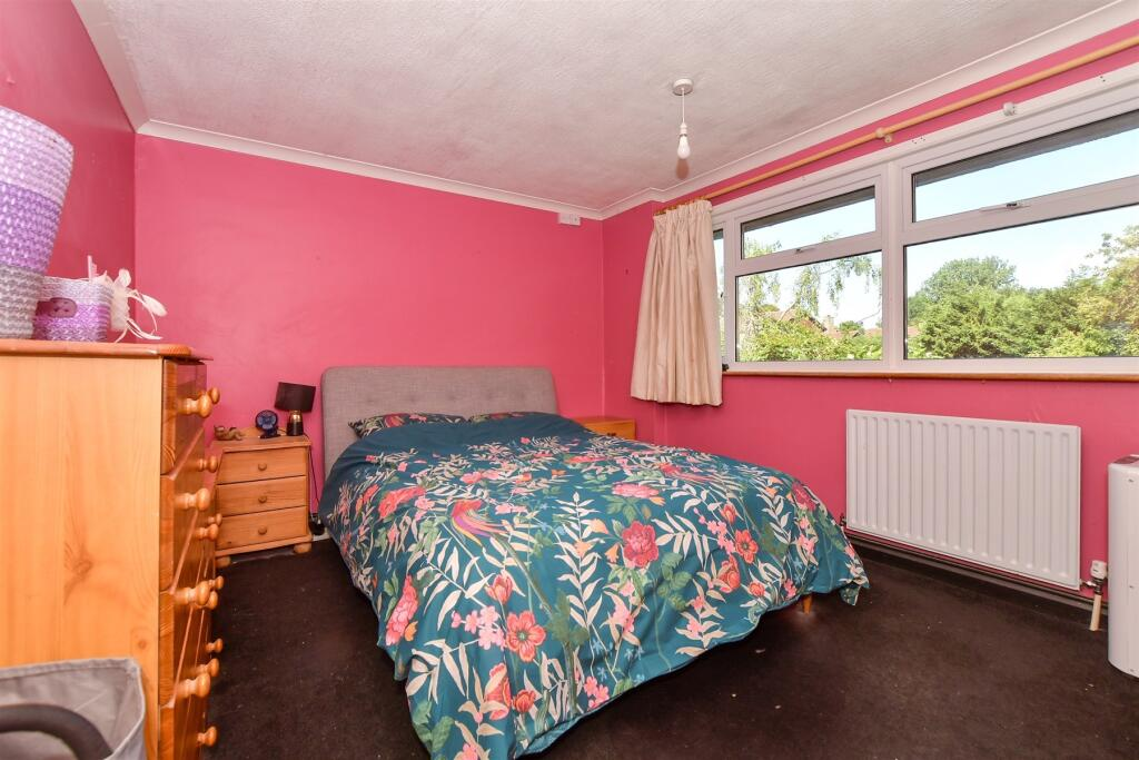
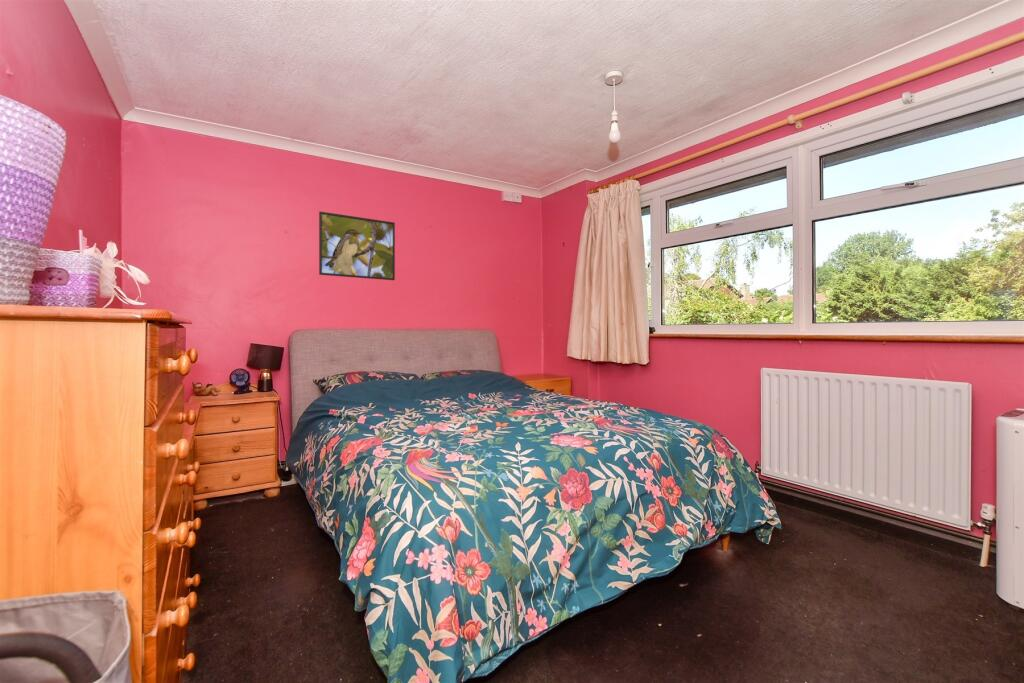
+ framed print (358, 247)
